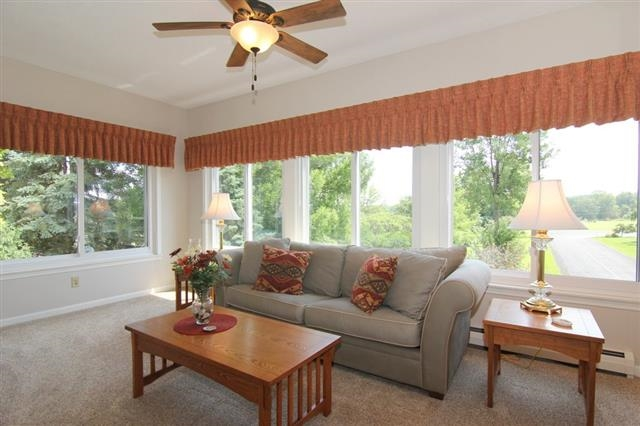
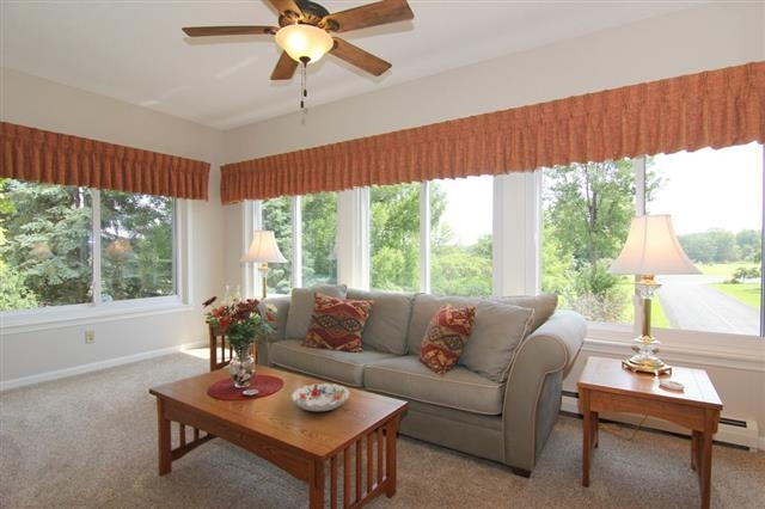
+ decorative bowl (320, 399)
